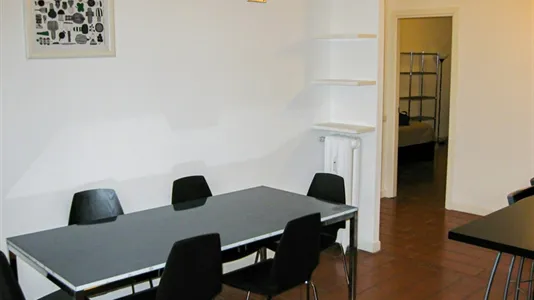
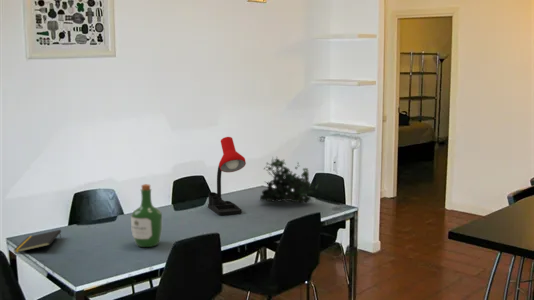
+ notepad (38, 240)
+ wine bottle (146, 214)
+ desk lamp (226, 171)
+ plant (282, 180)
